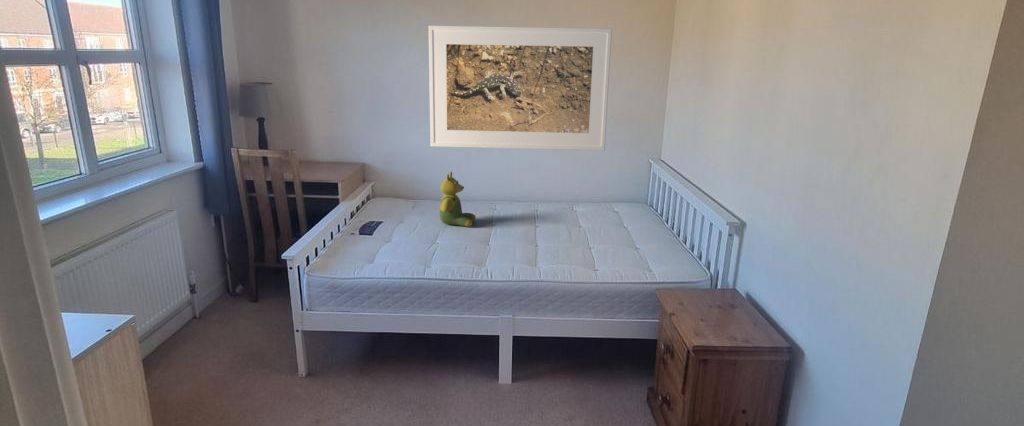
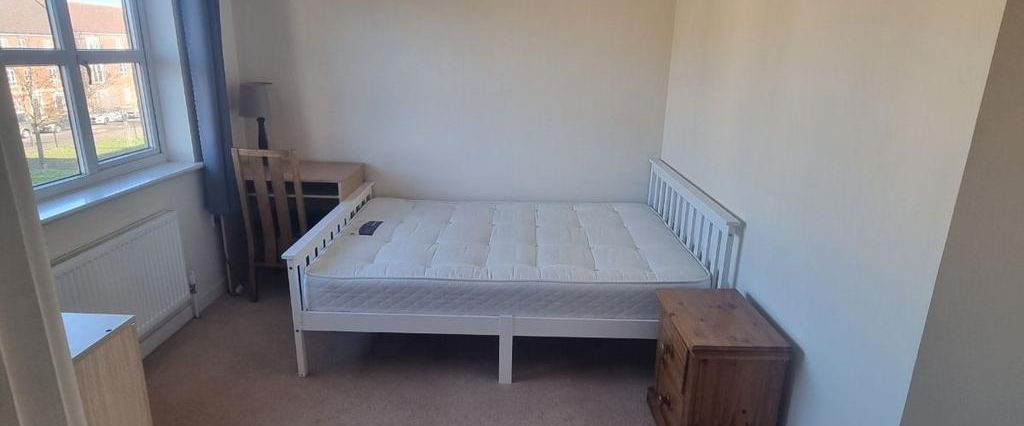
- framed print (518, 89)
- teddy bear (457, 198)
